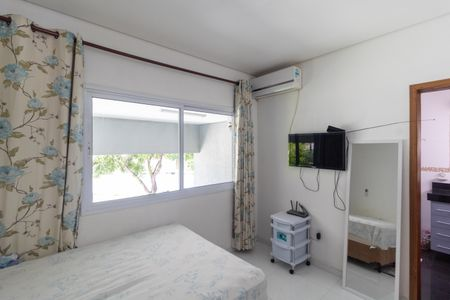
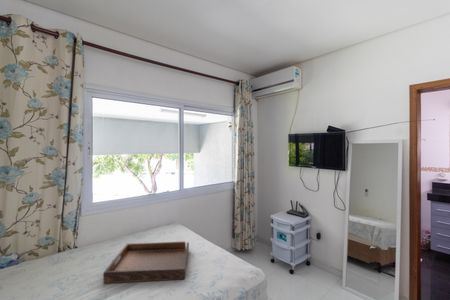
+ serving tray (152, 259)
